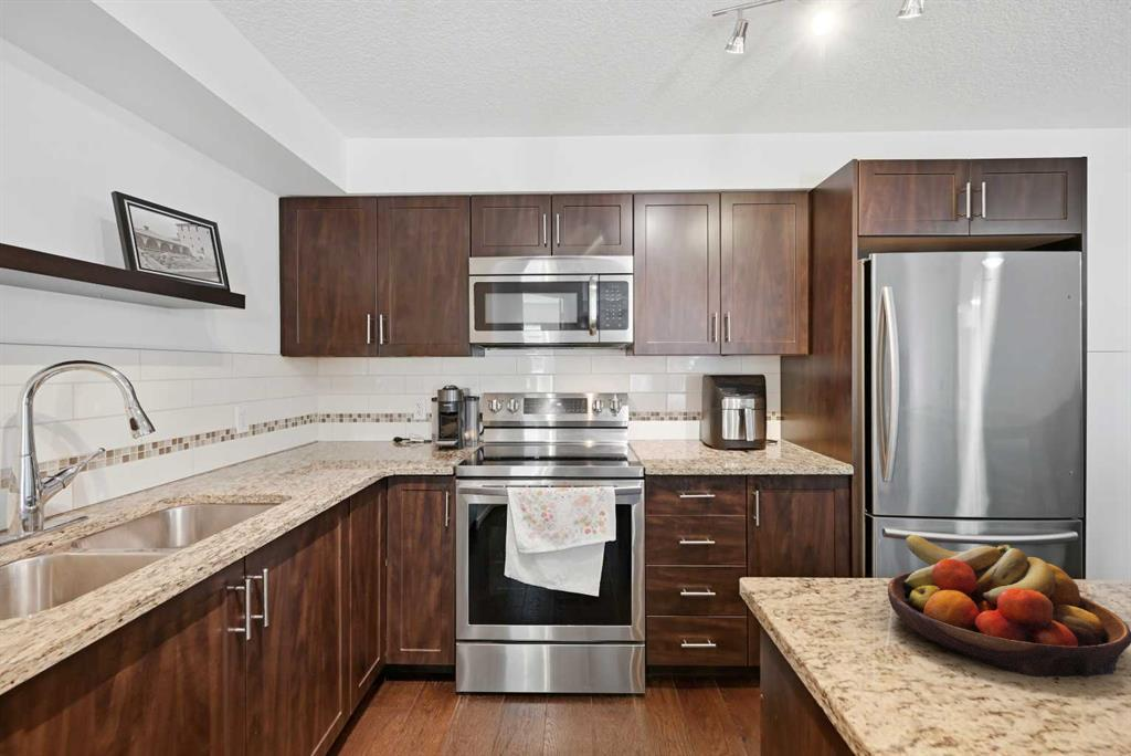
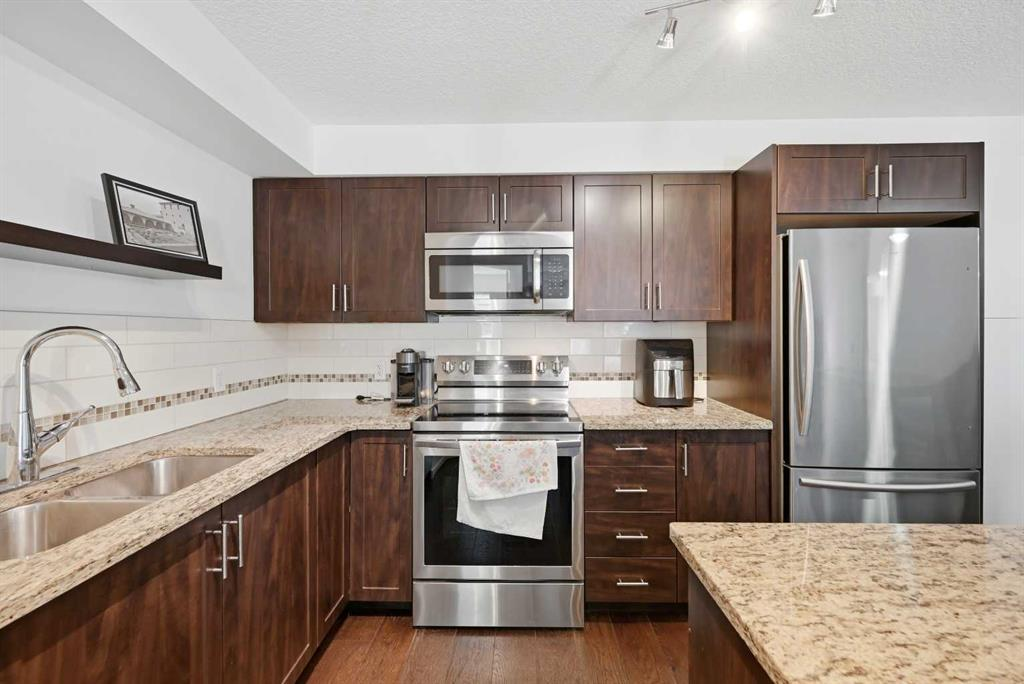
- fruit bowl (994, 594)
